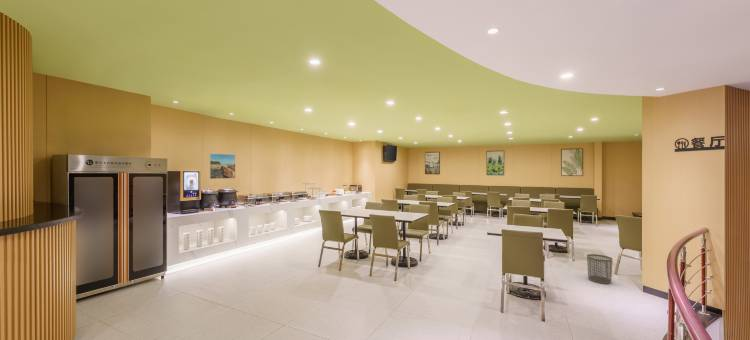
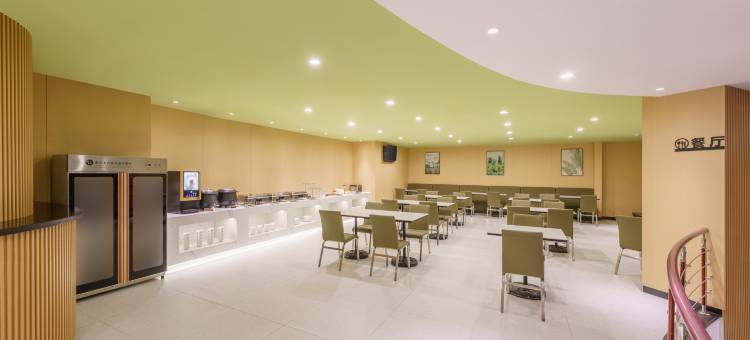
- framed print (222, 166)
- waste bin (599, 268)
